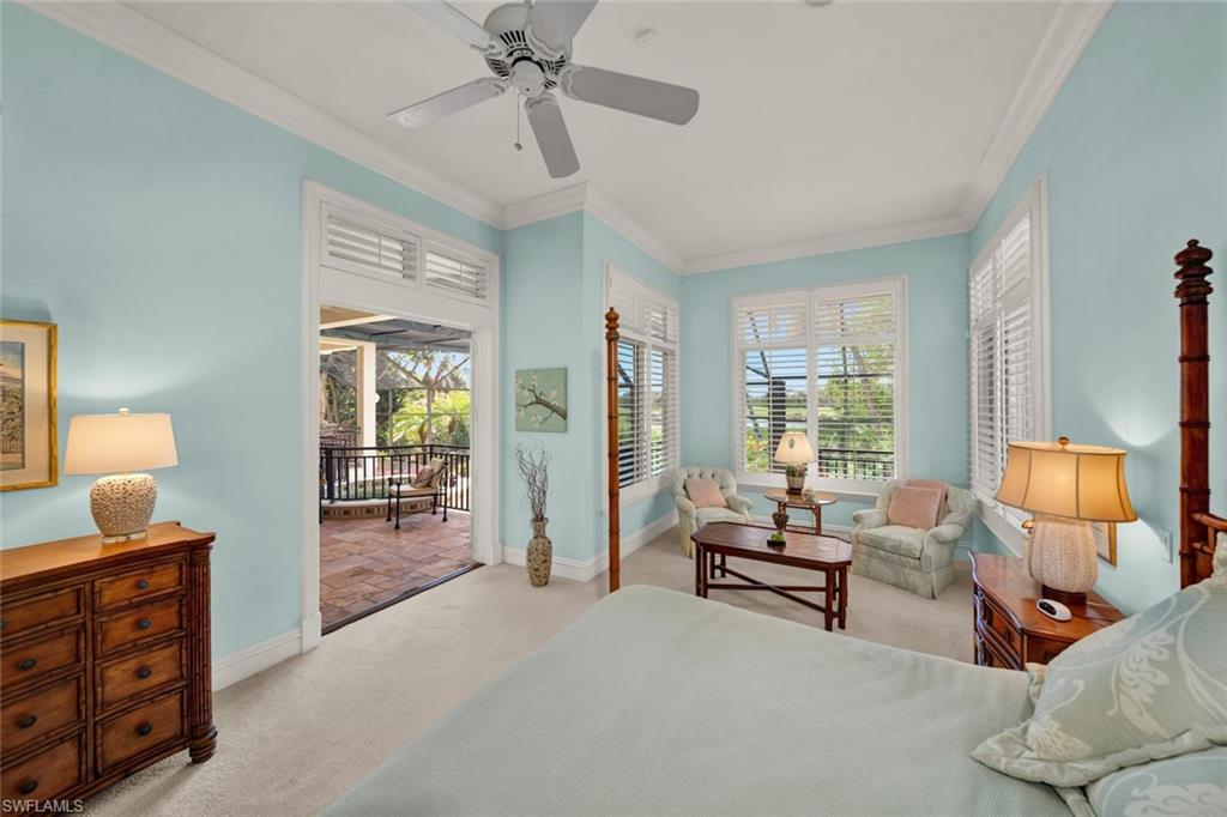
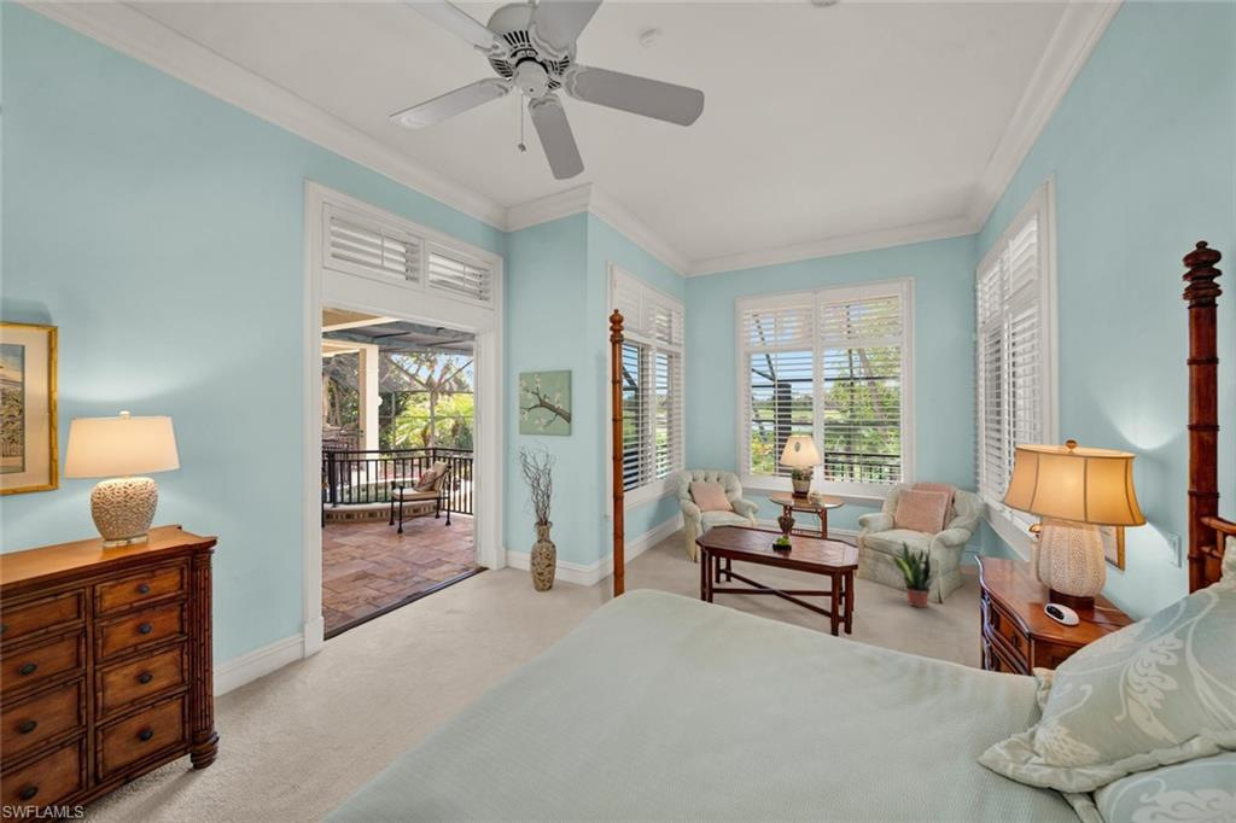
+ potted plant (916, 574)
